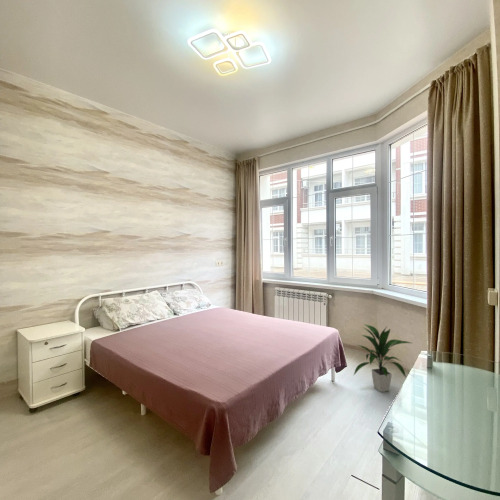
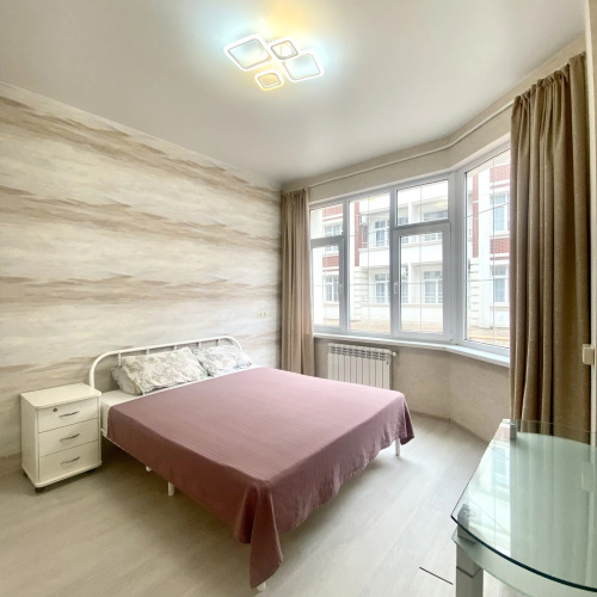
- indoor plant (378, 356)
